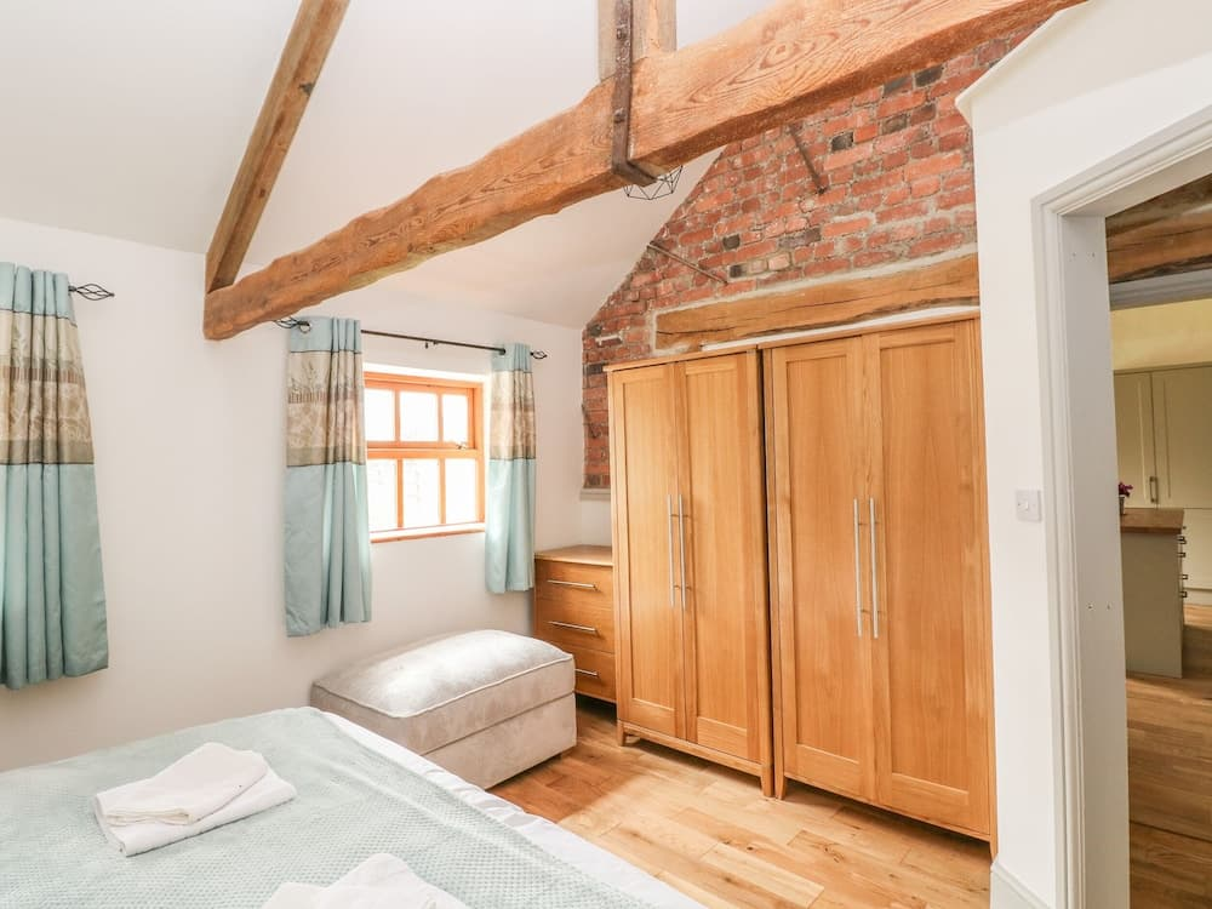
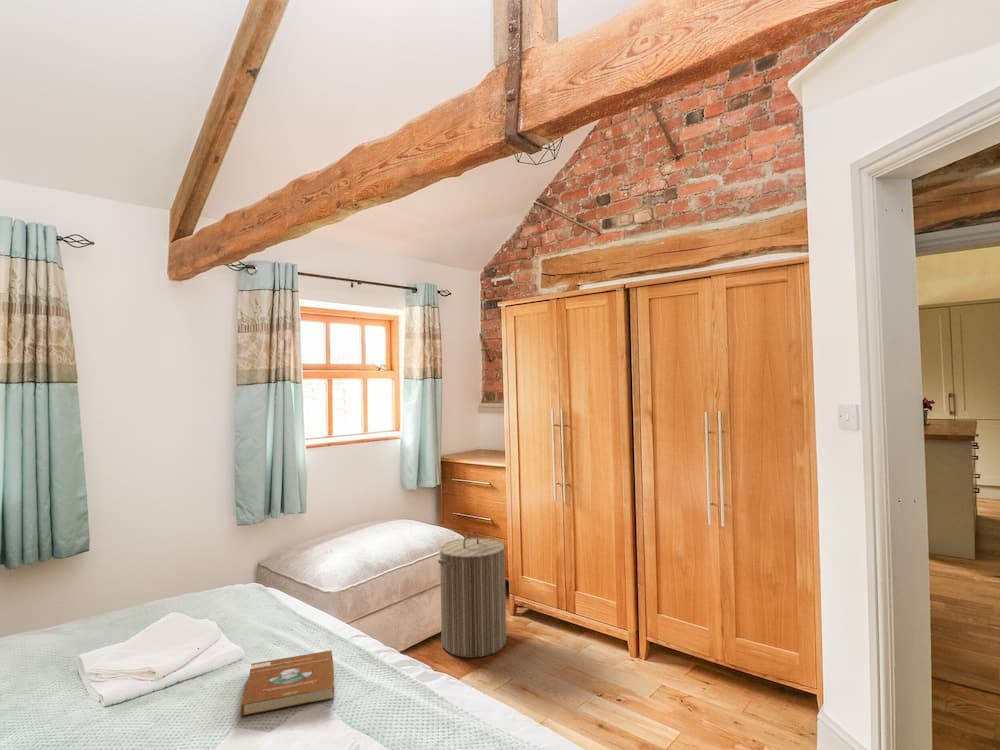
+ laundry hamper (473, 586)
+ book (290, 680)
